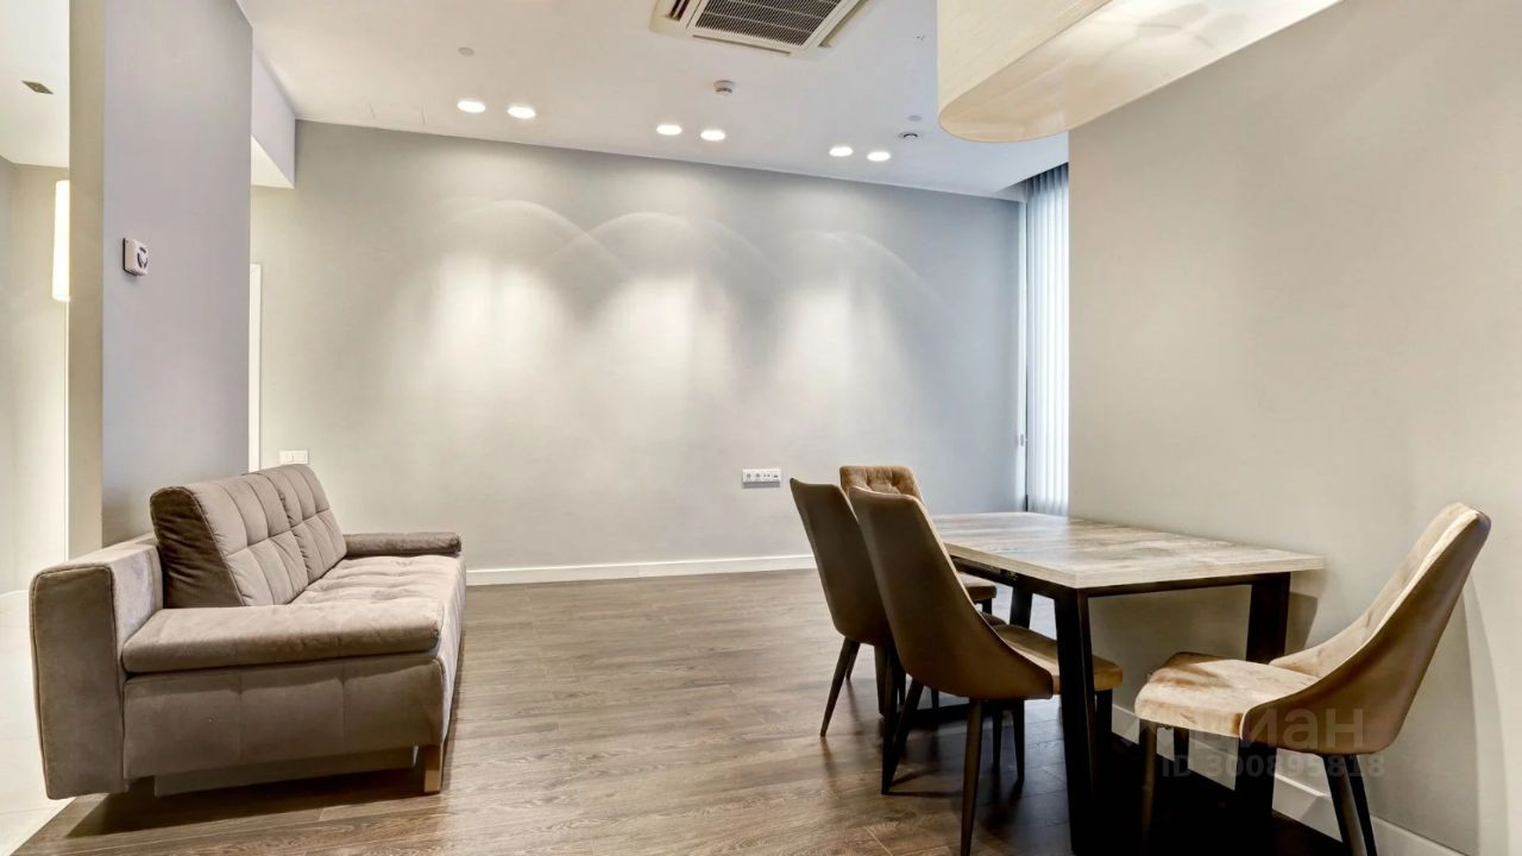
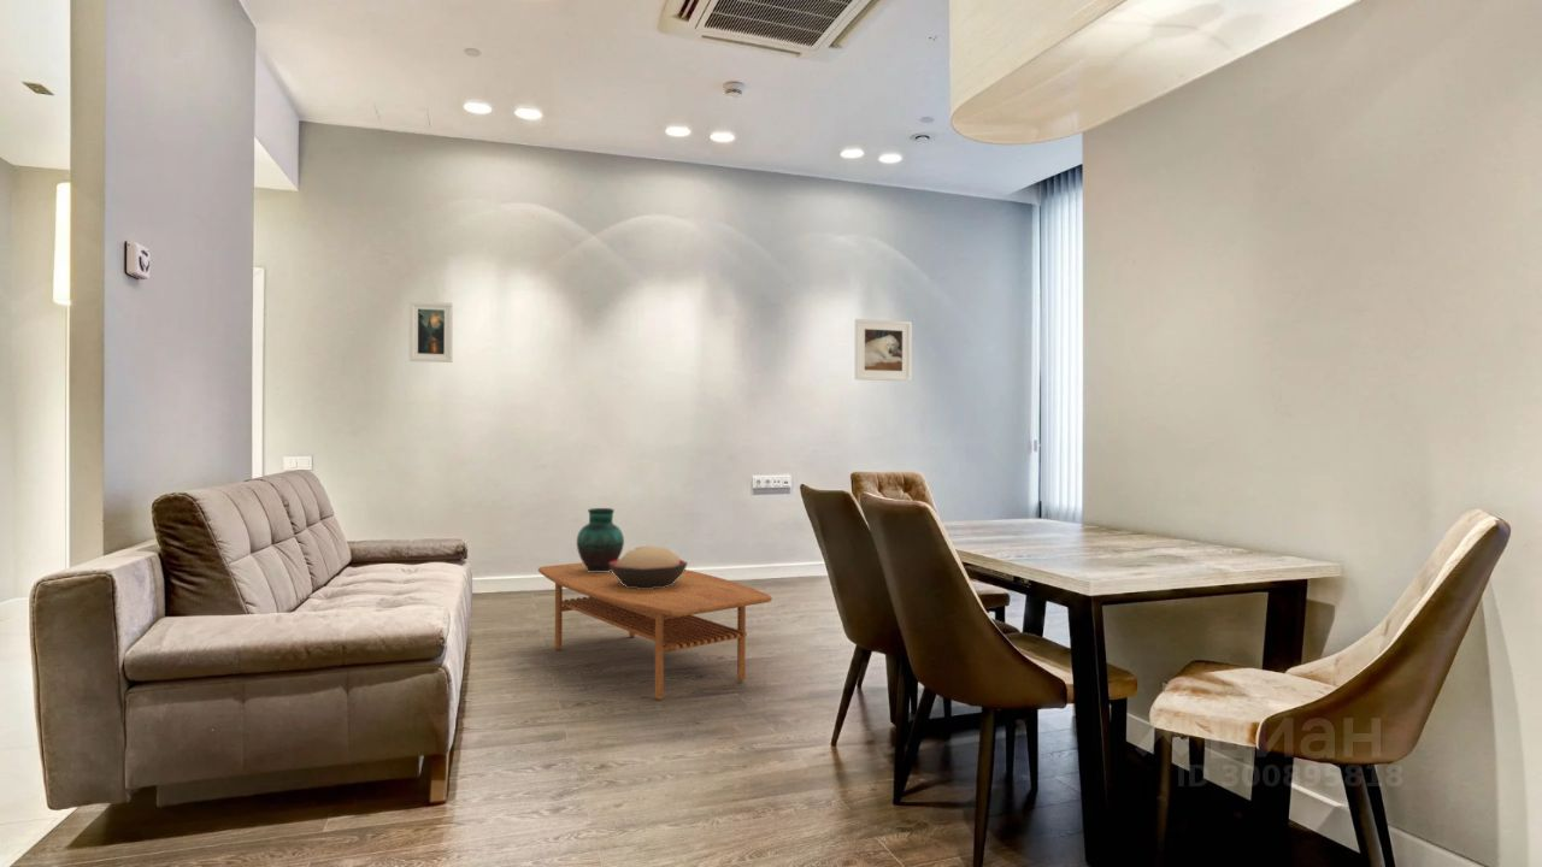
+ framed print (430, 331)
+ coffee table (643, 621)
+ decorative bowl (647, 564)
+ vase (600, 538)
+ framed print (883, 349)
